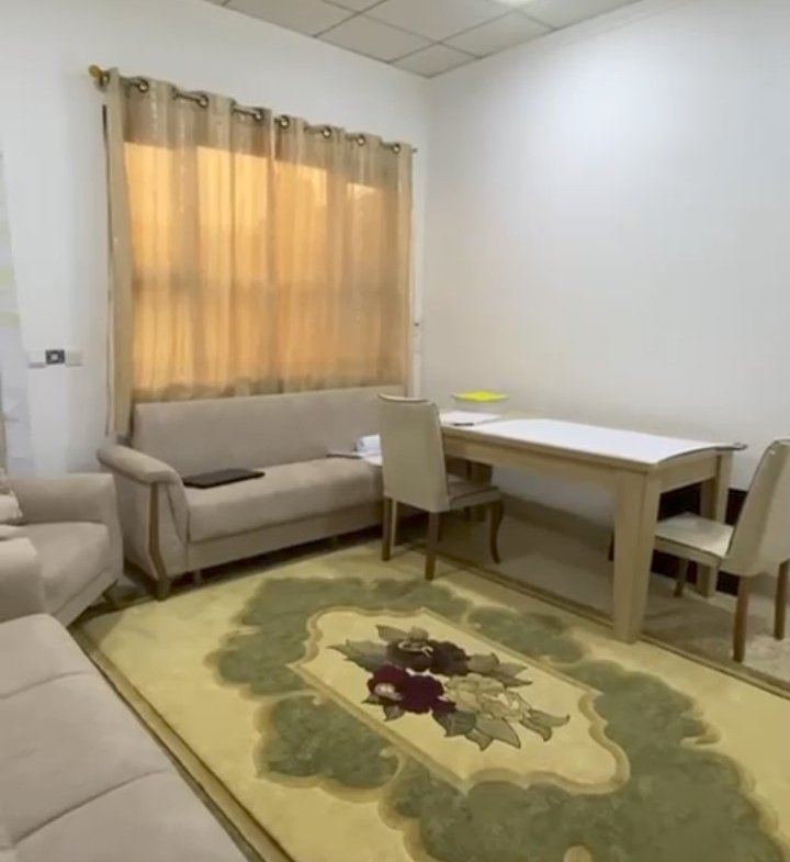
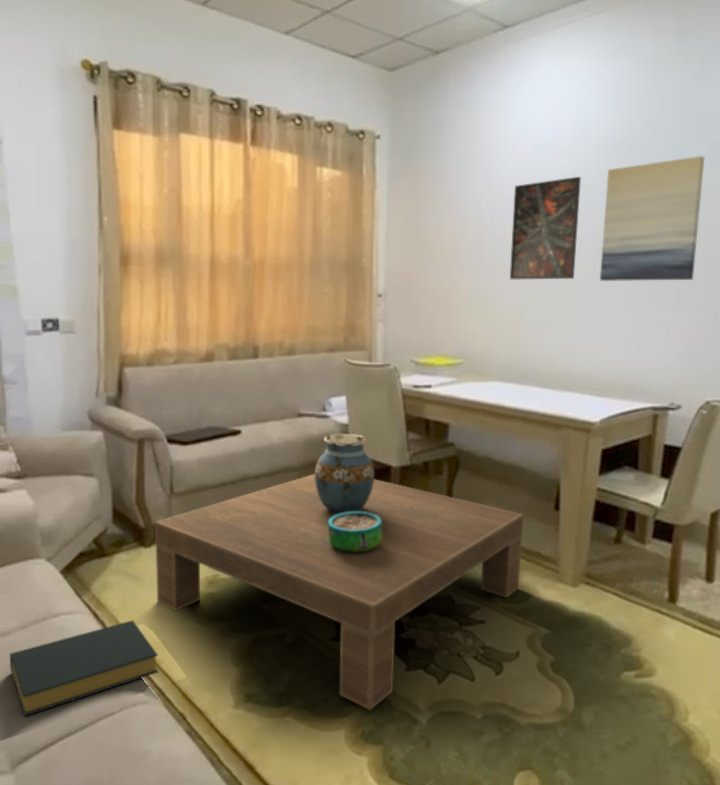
+ vase (344, 473)
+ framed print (543, 230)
+ coffee table (345, 556)
+ wall art (648, 222)
+ decorative bowl (355, 531)
+ hardback book (84, 662)
